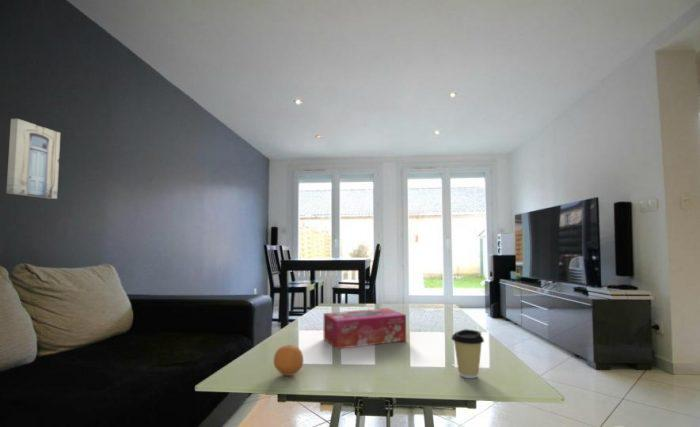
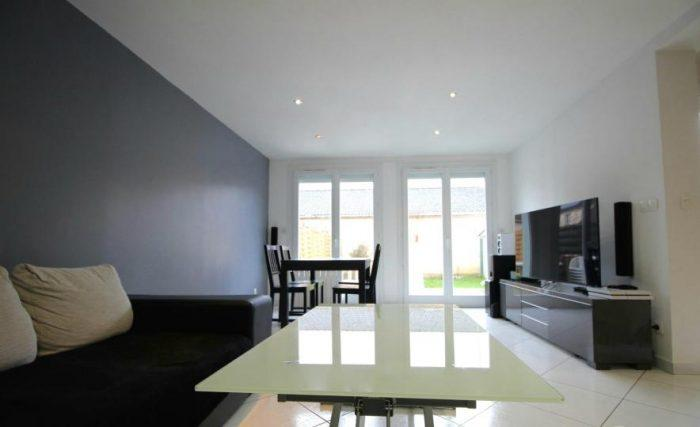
- tissue box (364, 326)
- coffee cup (467, 353)
- wall art (35, 160)
- fruit (288, 360)
